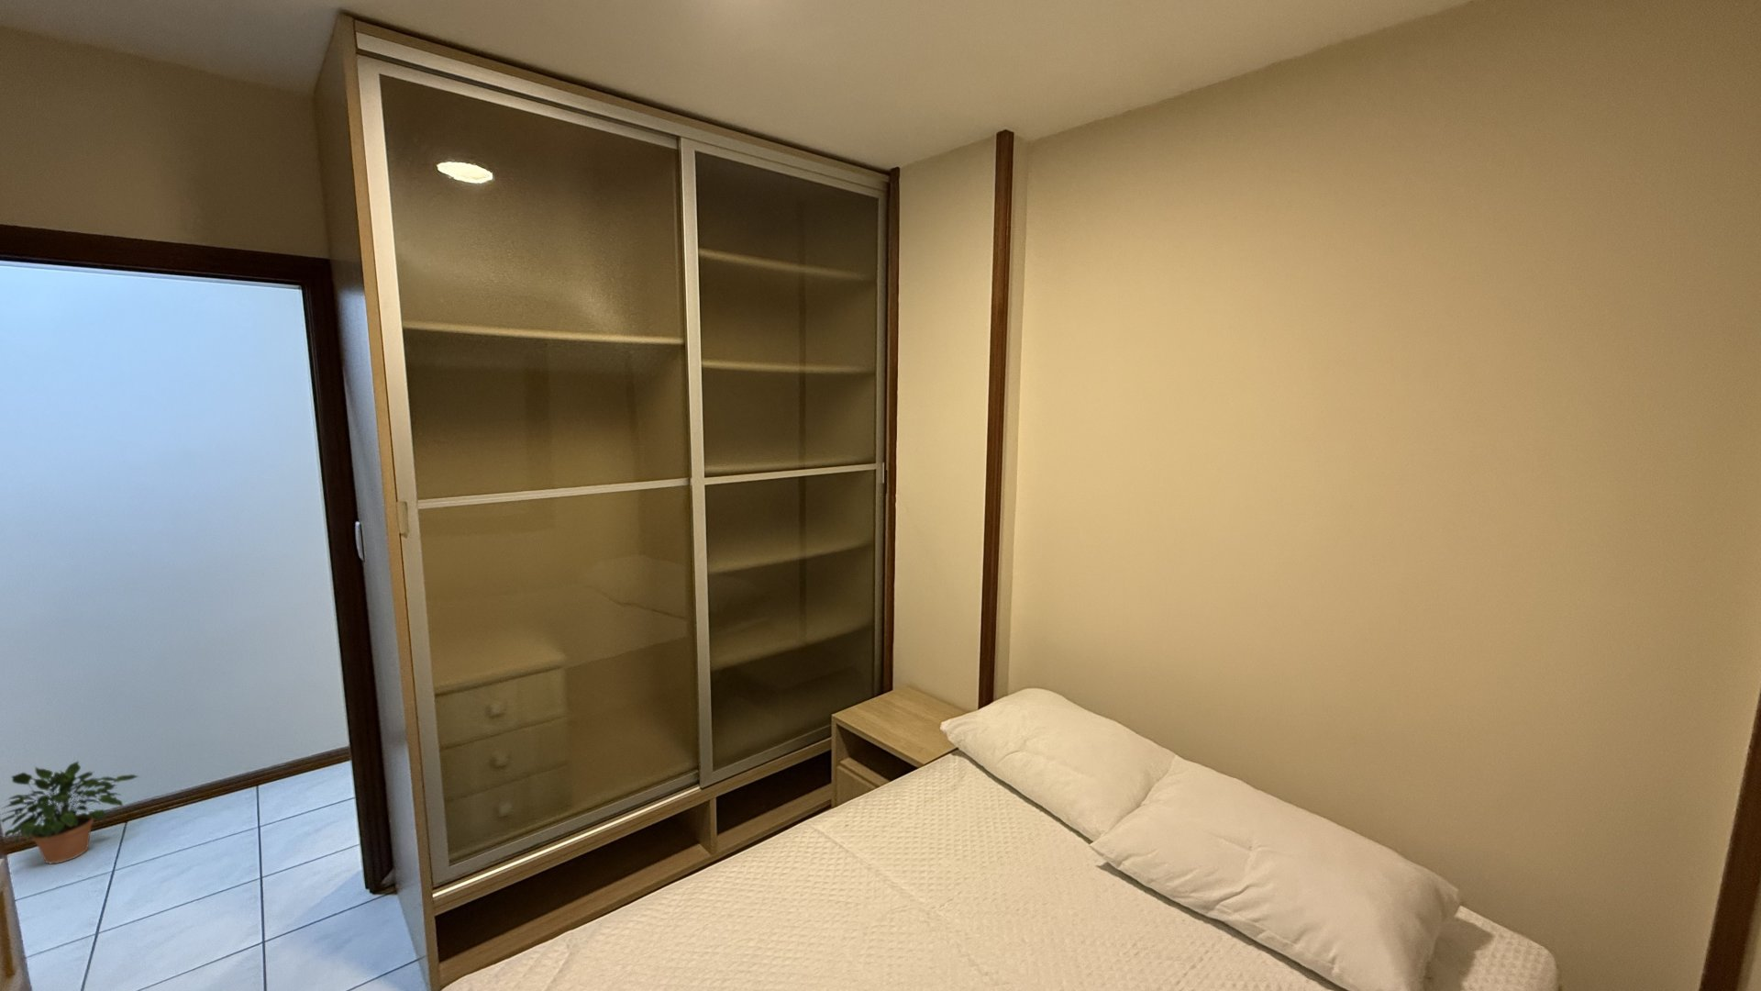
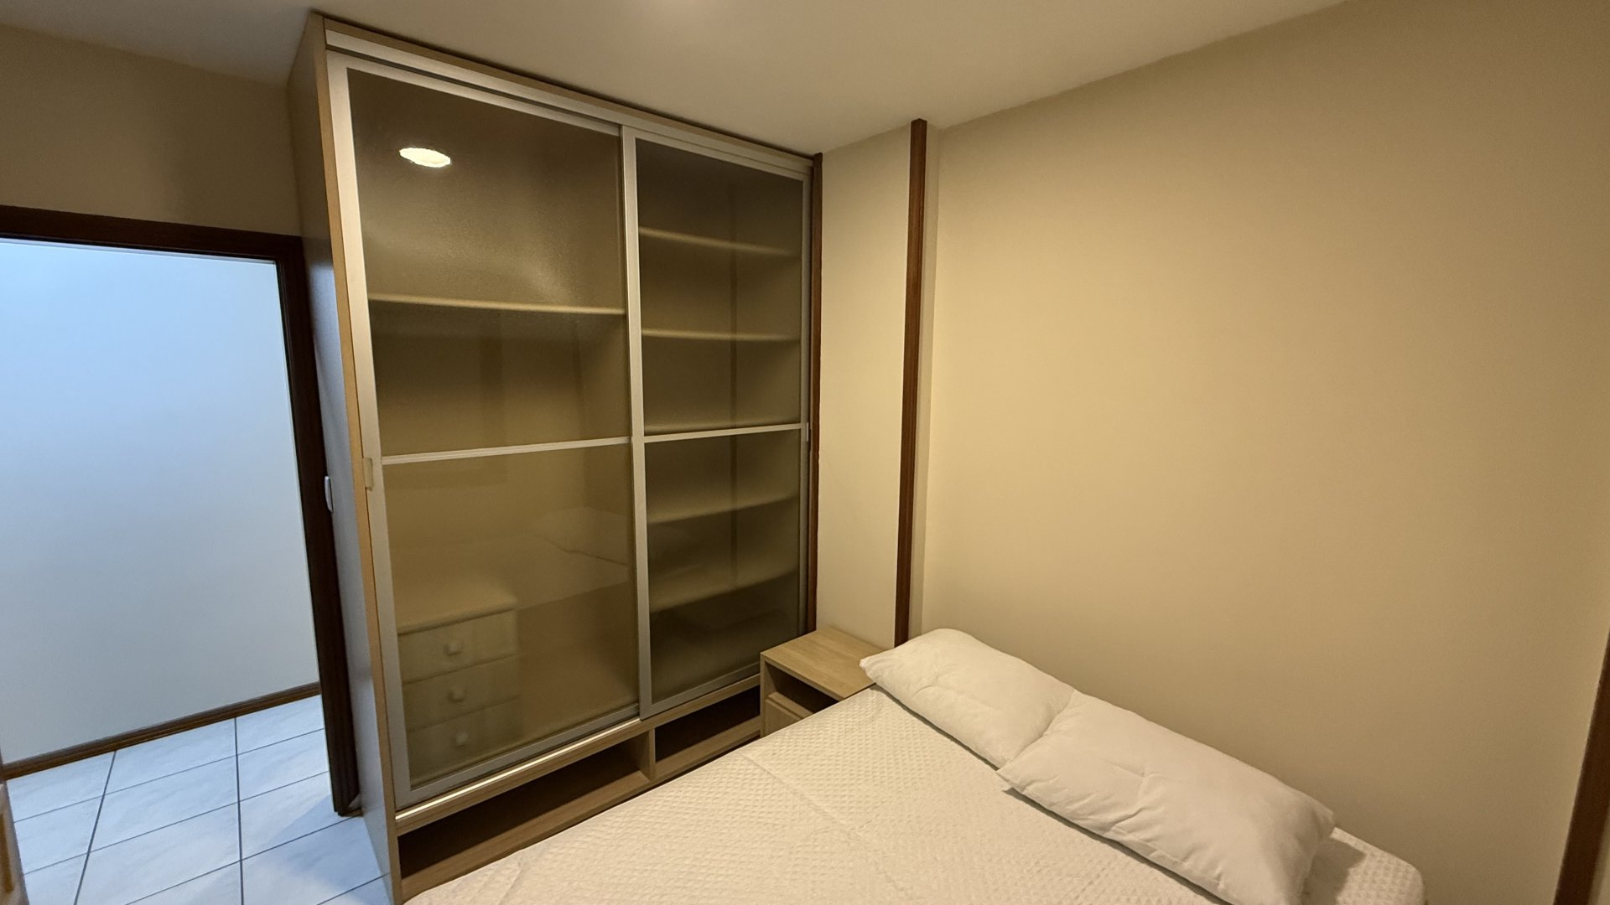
- potted plant (71, 807)
